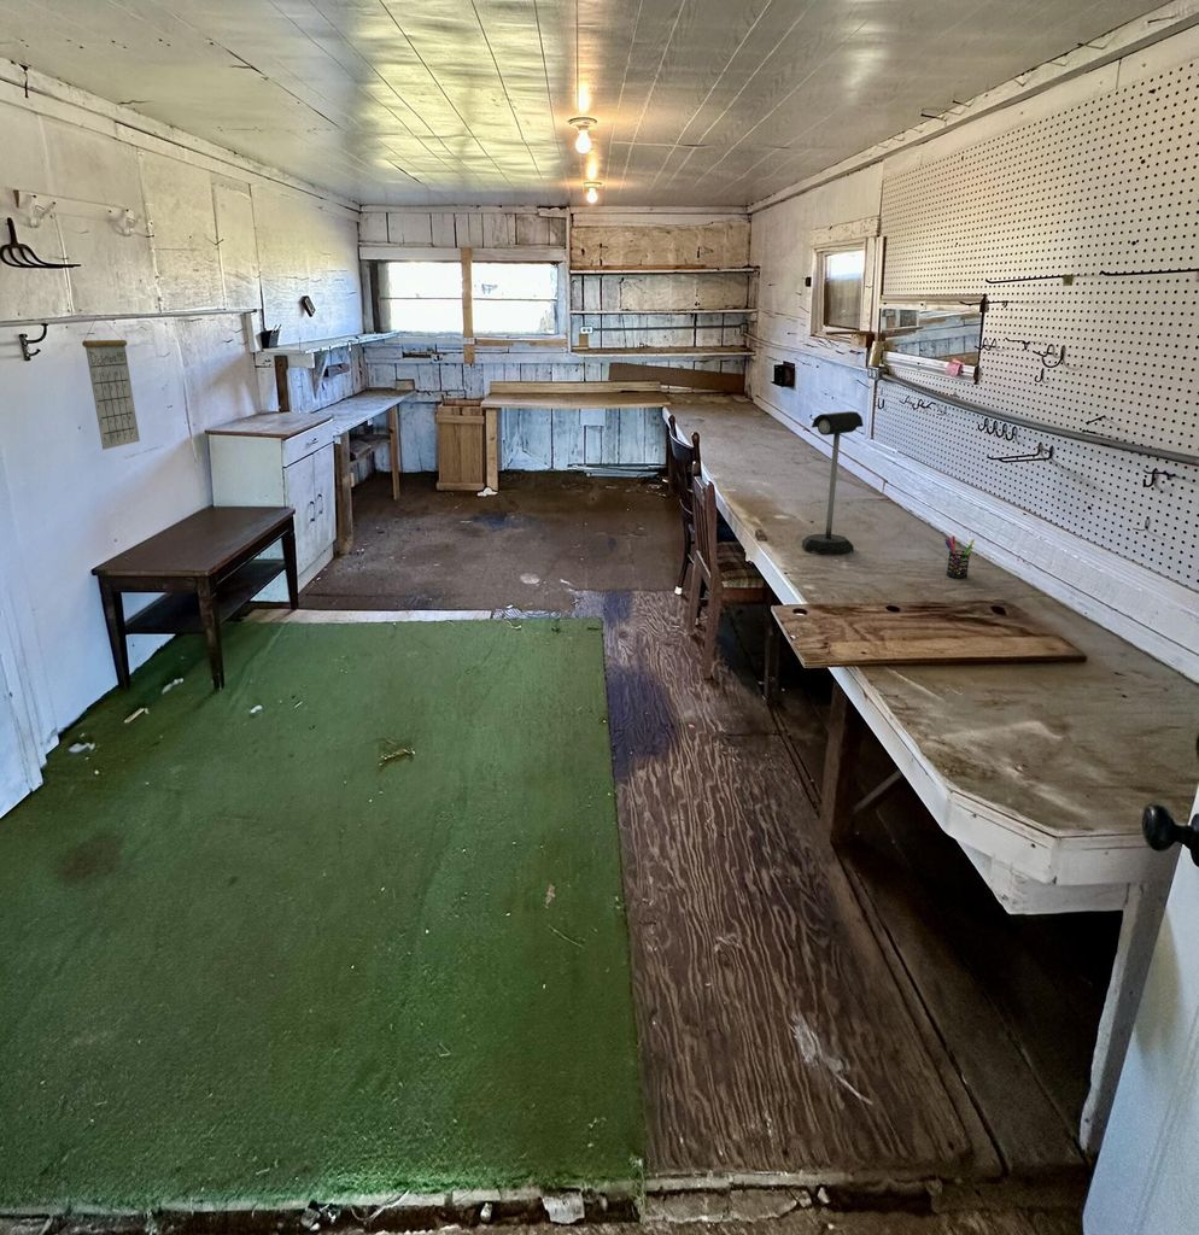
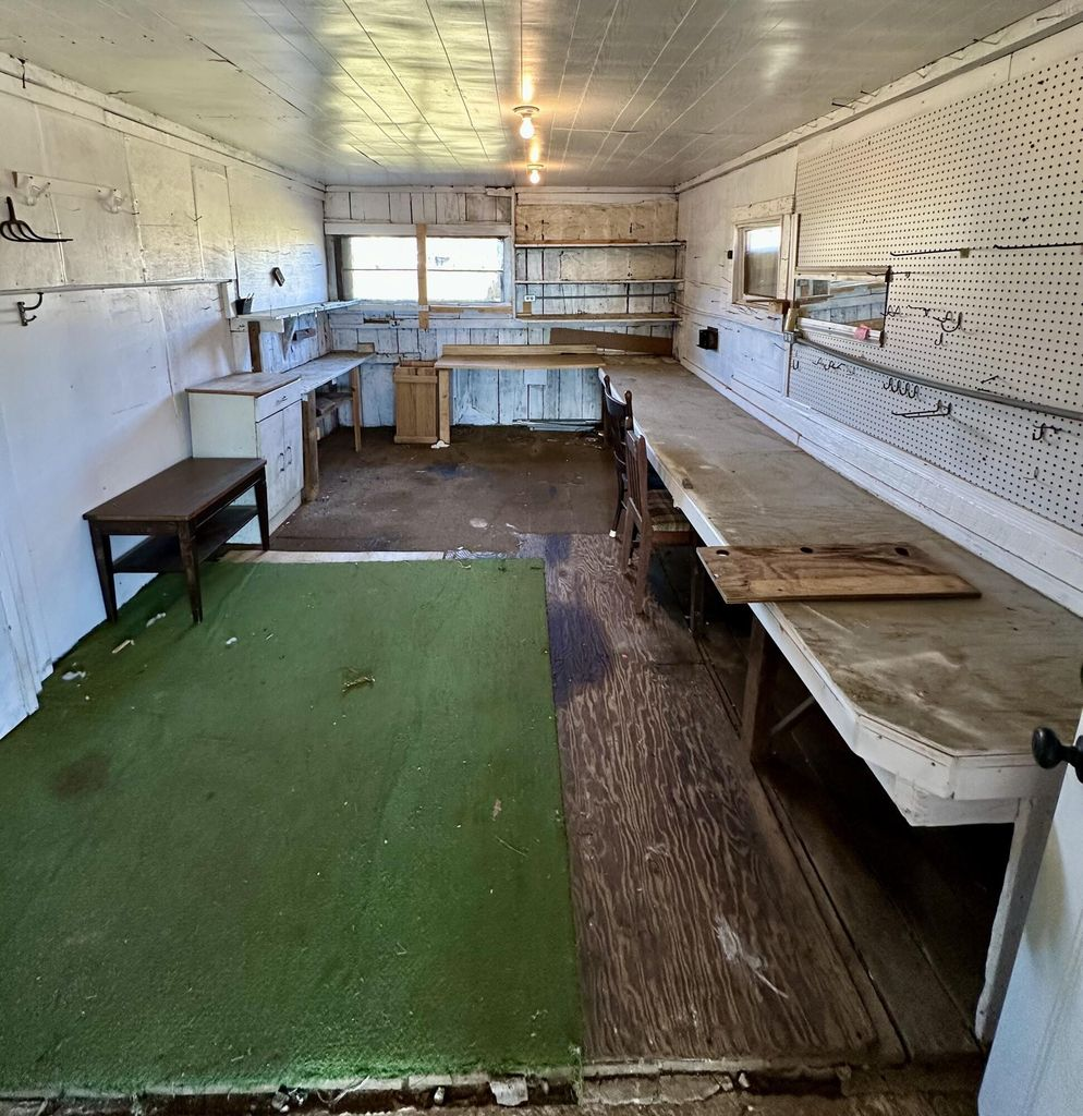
- mailbox (832, 482)
- calendar (111, 381)
- pen holder (960, 556)
